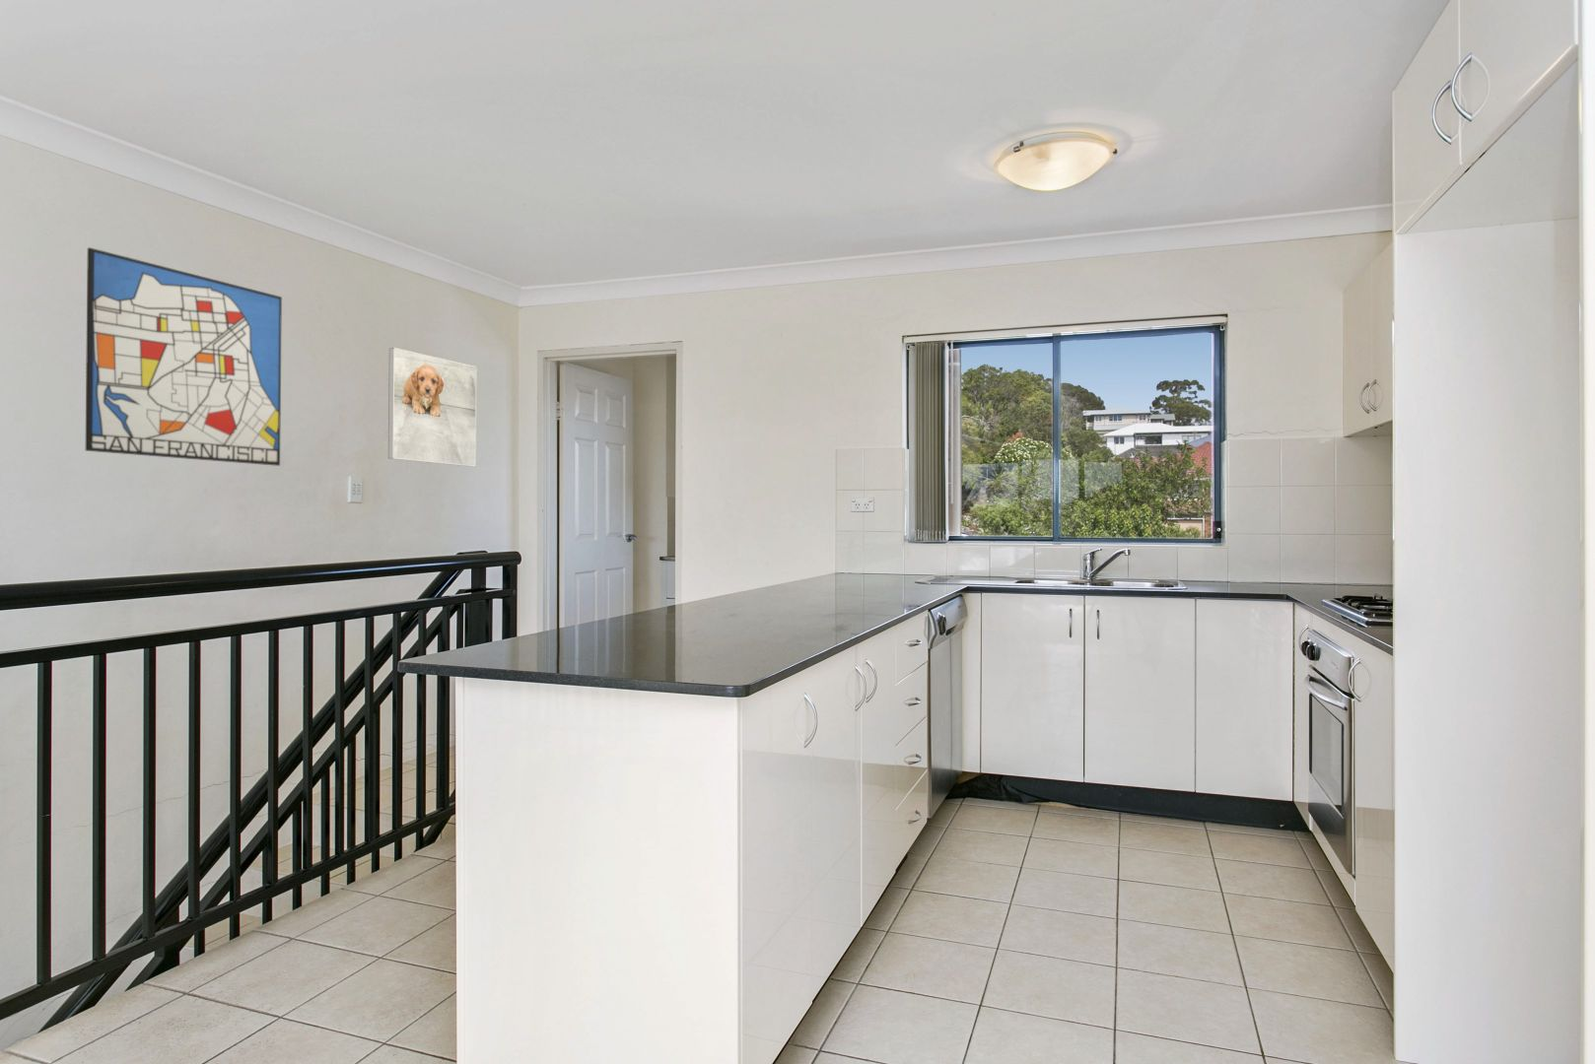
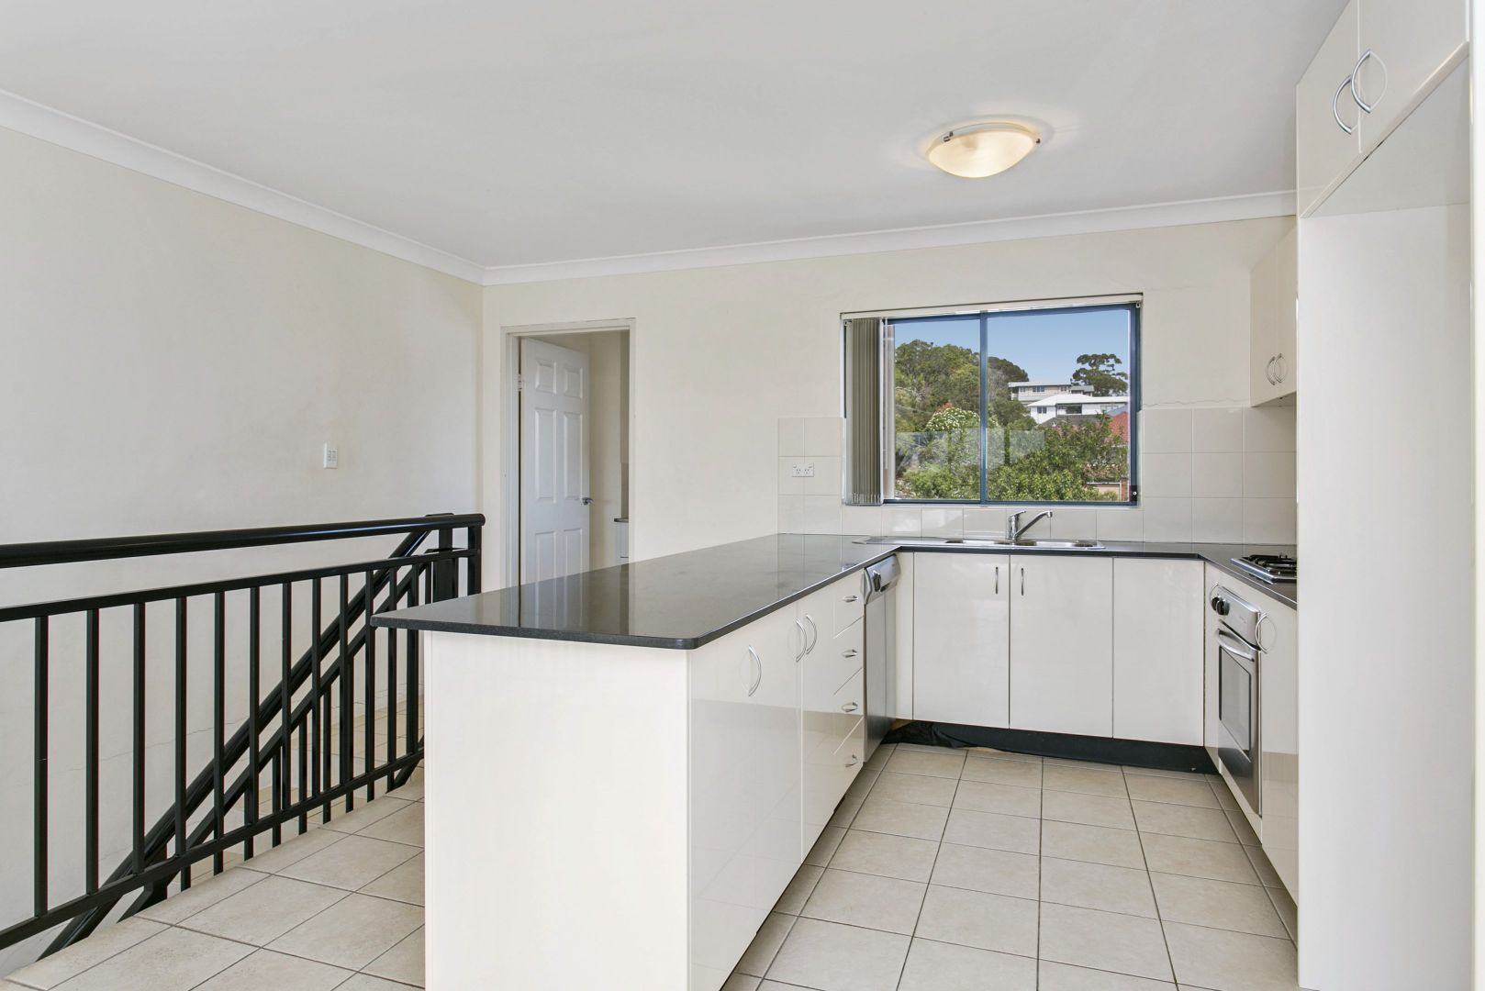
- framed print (433, 410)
- wall art (192, 367)
